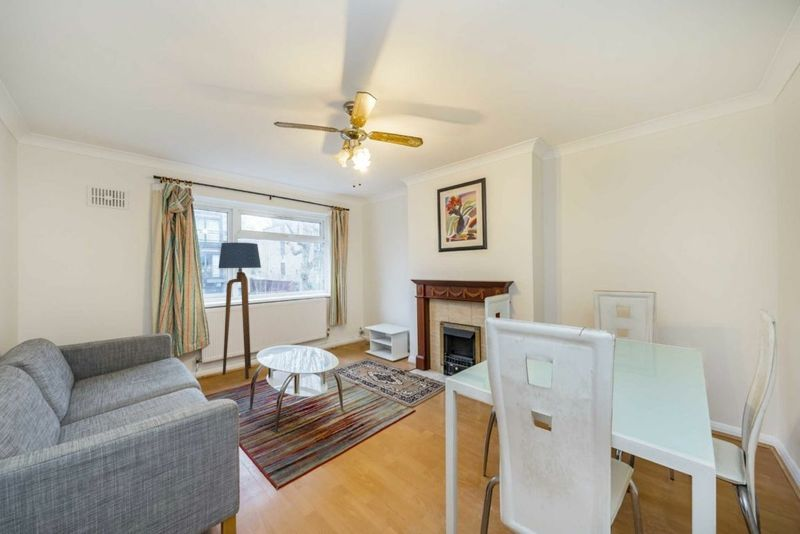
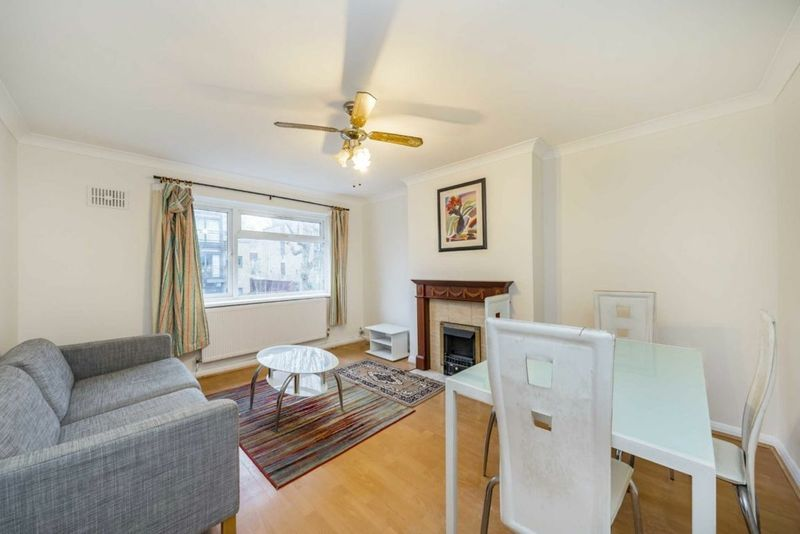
- floor lamp (242, 309)
